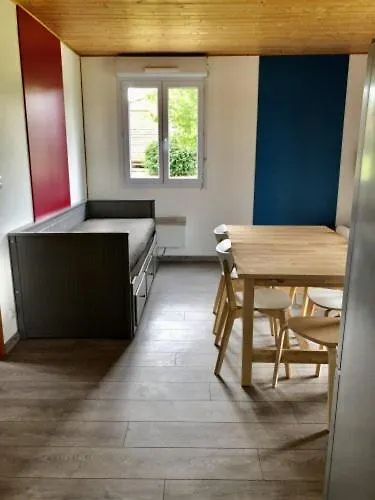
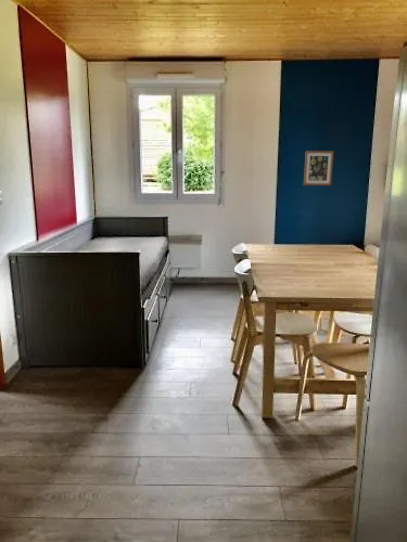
+ wall art (318, 168)
